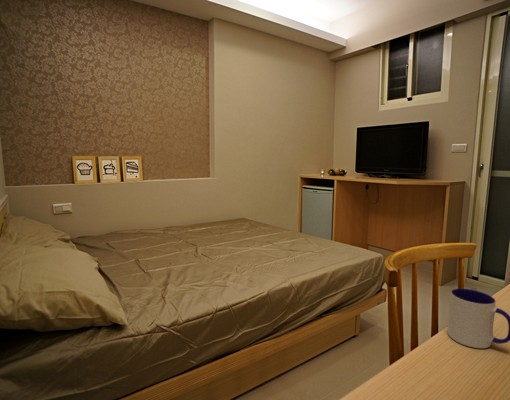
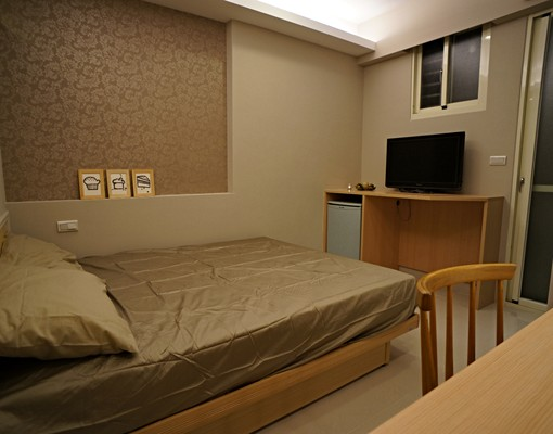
- mug (479, 320)
